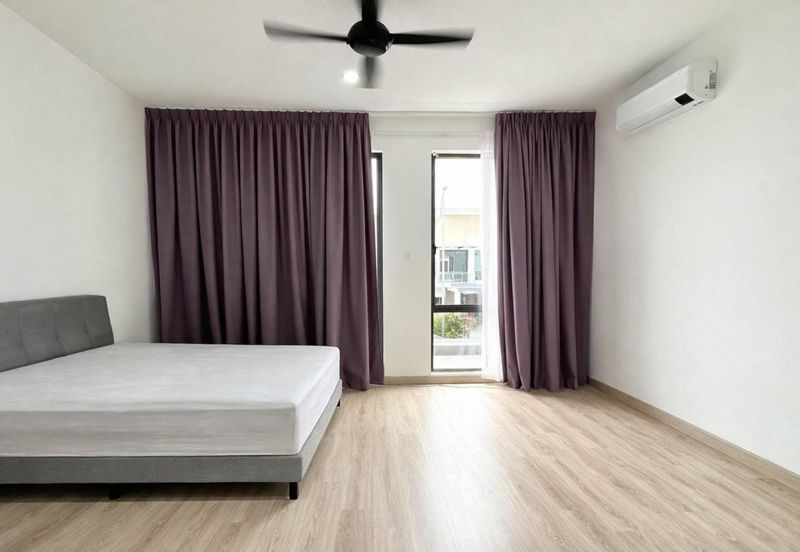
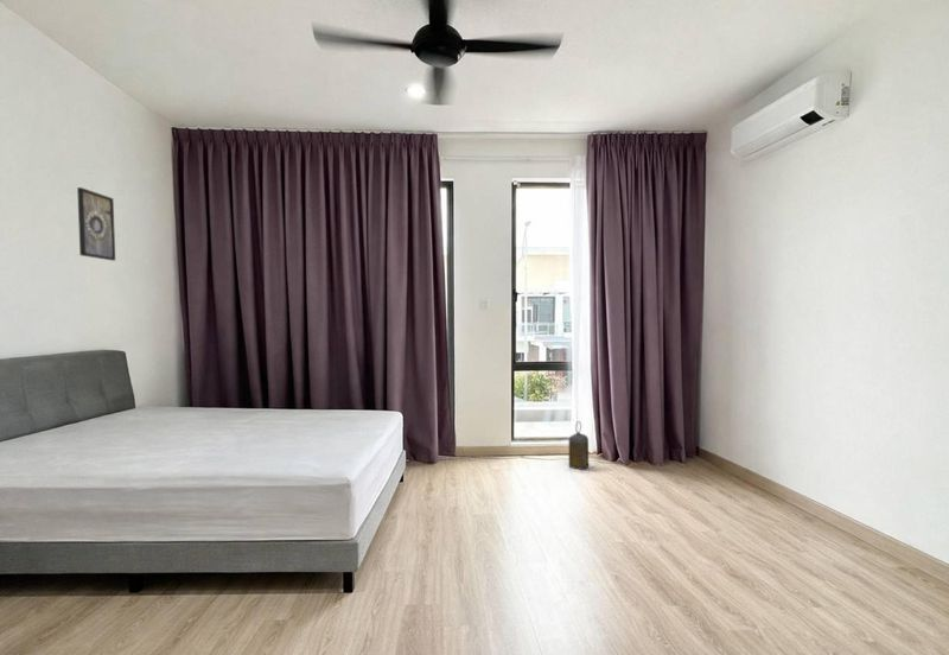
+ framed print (97, 225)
+ lantern (578, 444)
